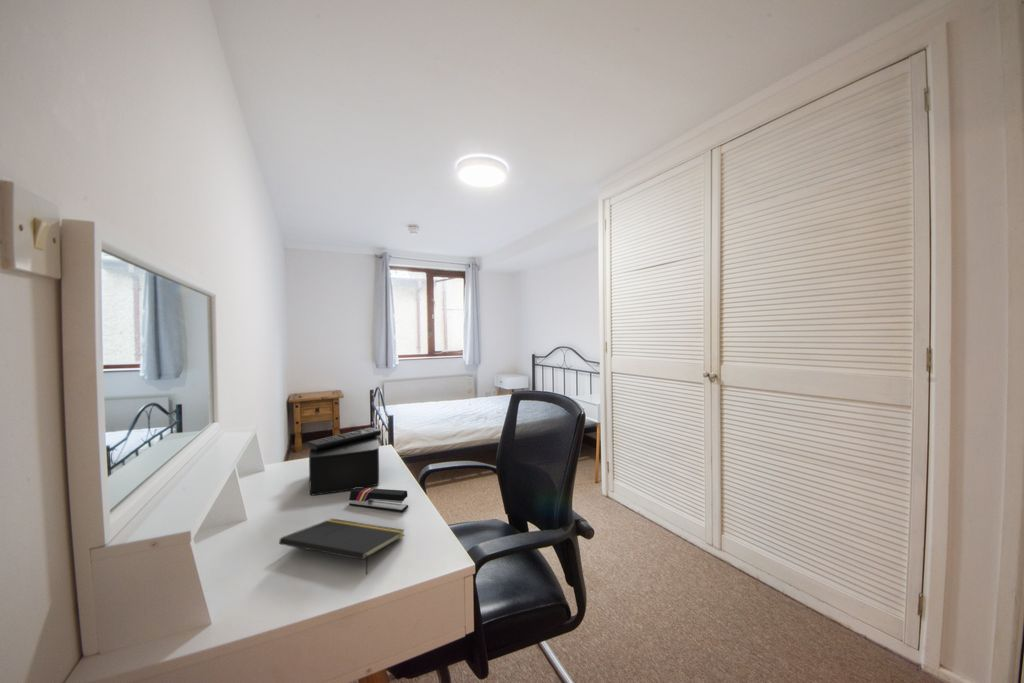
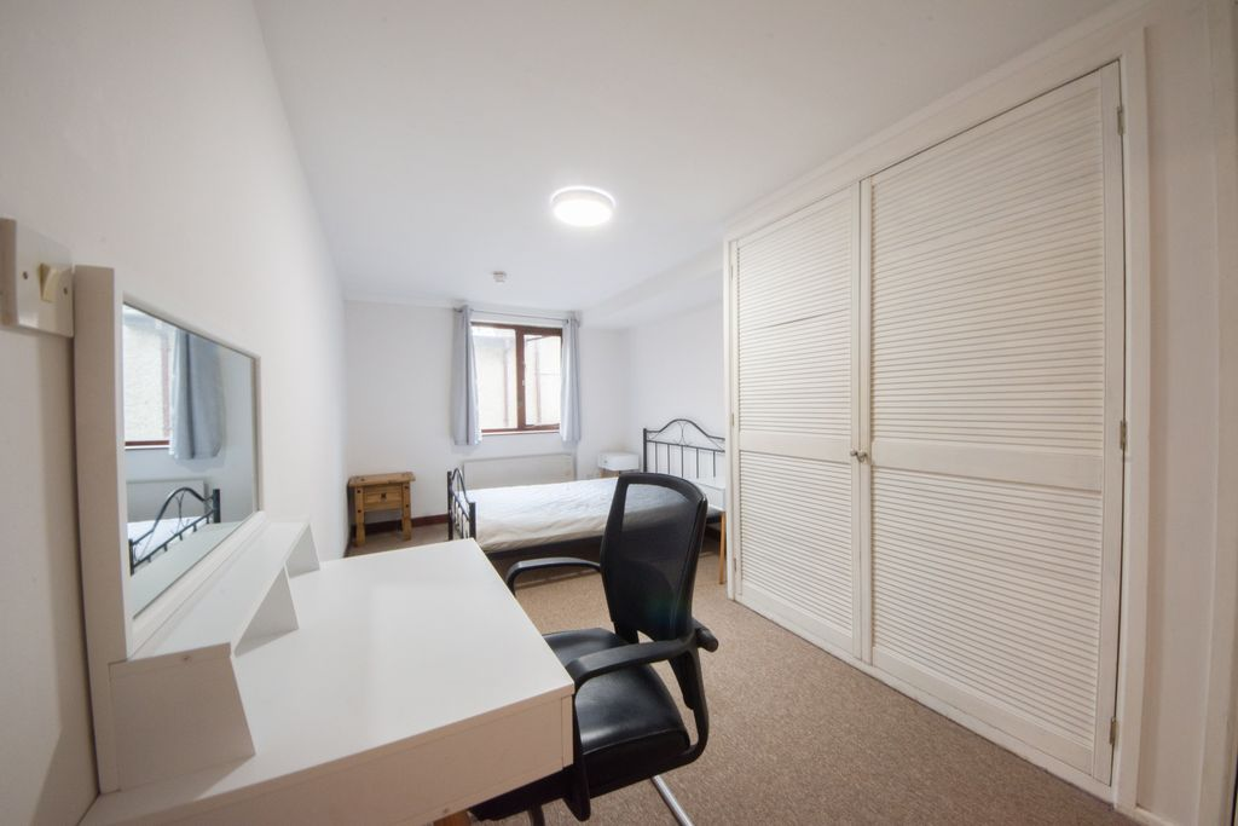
- notepad (345, 536)
- speaker (346, 457)
- stapler (378, 497)
